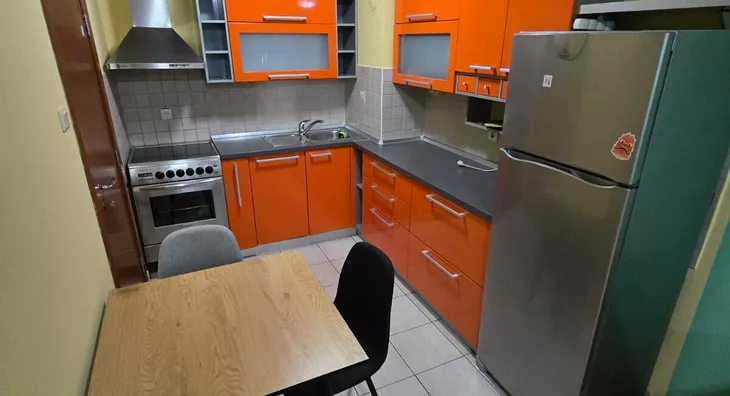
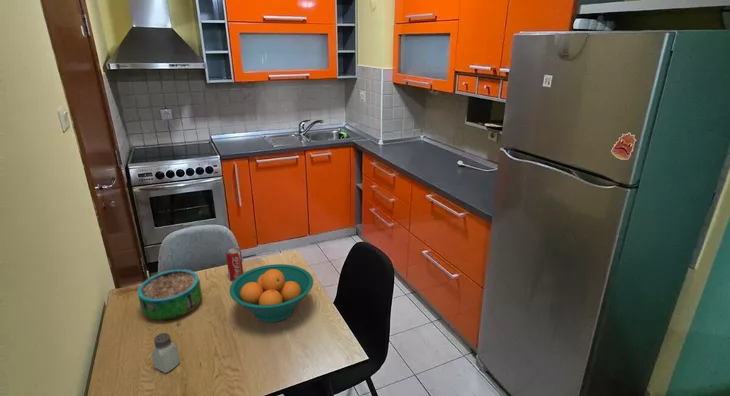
+ decorative bowl (171, 294)
+ beverage can (234, 264)
+ saltshaker (164, 351)
+ fruit bowl (272, 291)
